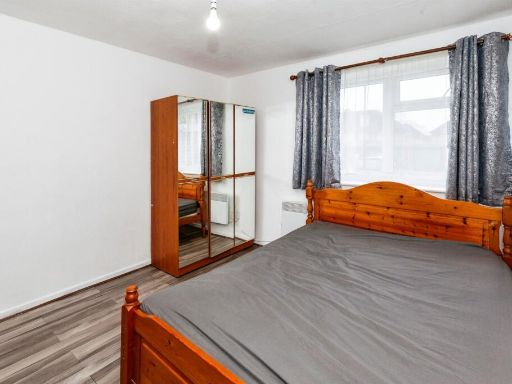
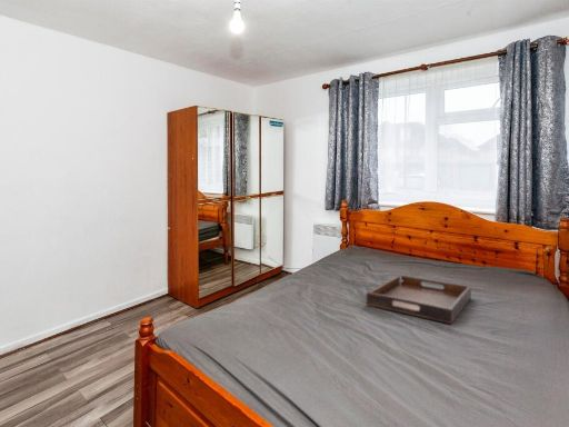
+ serving tray (420, 295)
